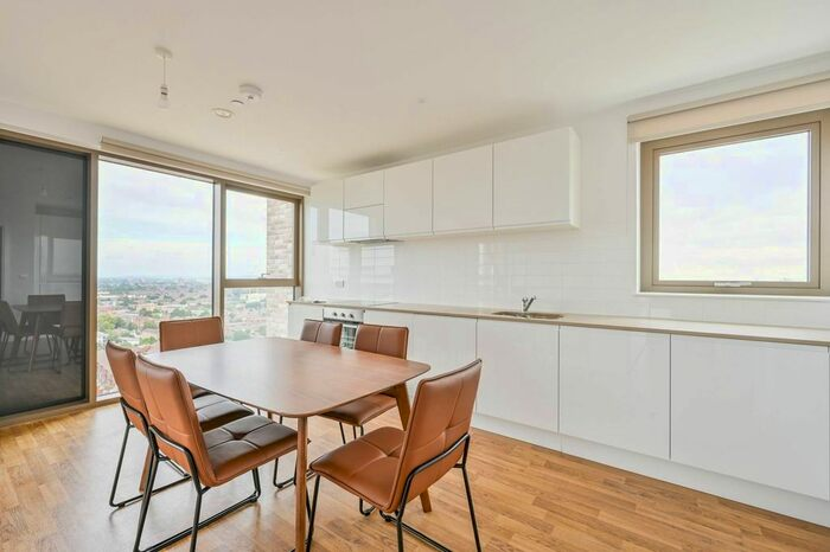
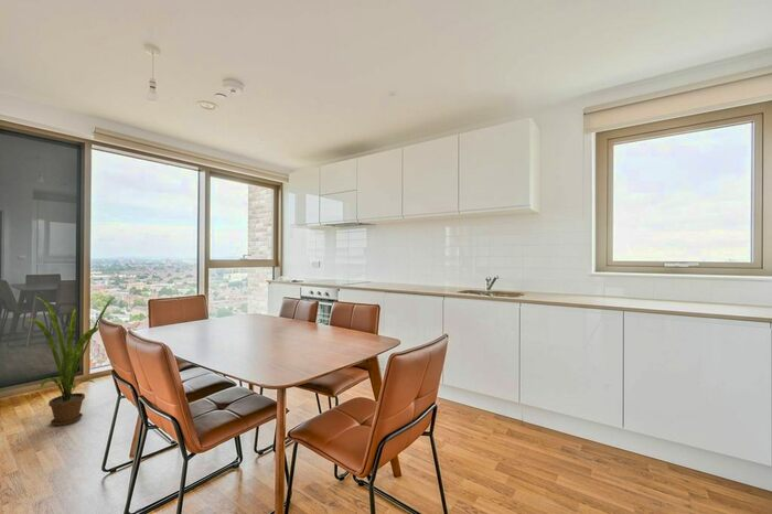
+ house plant (58, 358)
